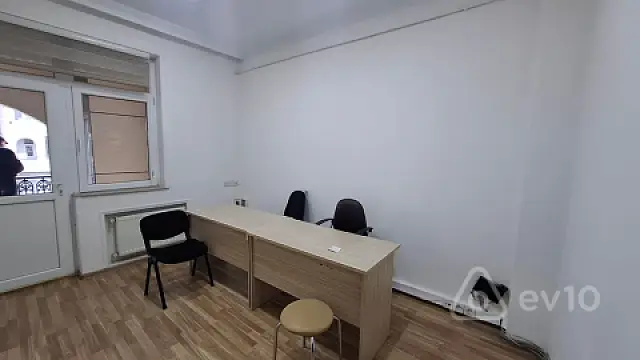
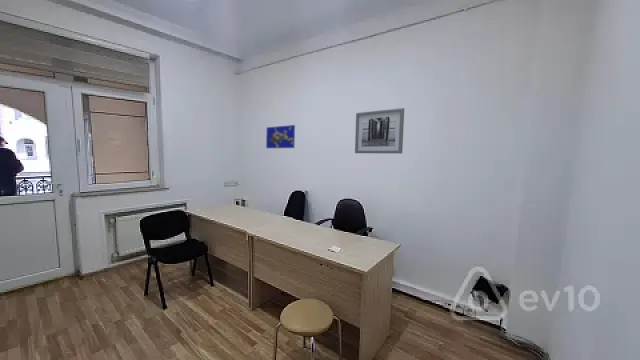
+ world map (279, 137)
+ wall art (378, 132)
